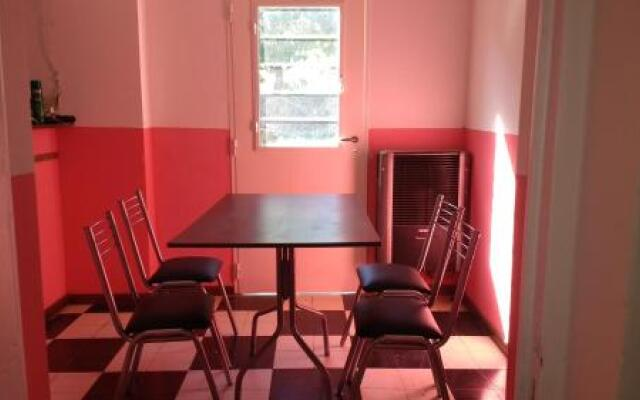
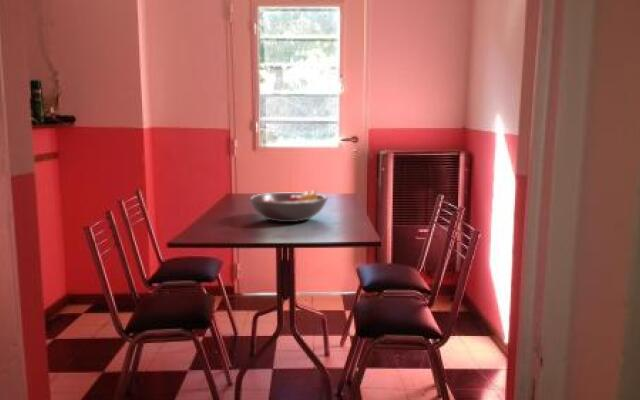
+ fruit bowl (288, 205)
